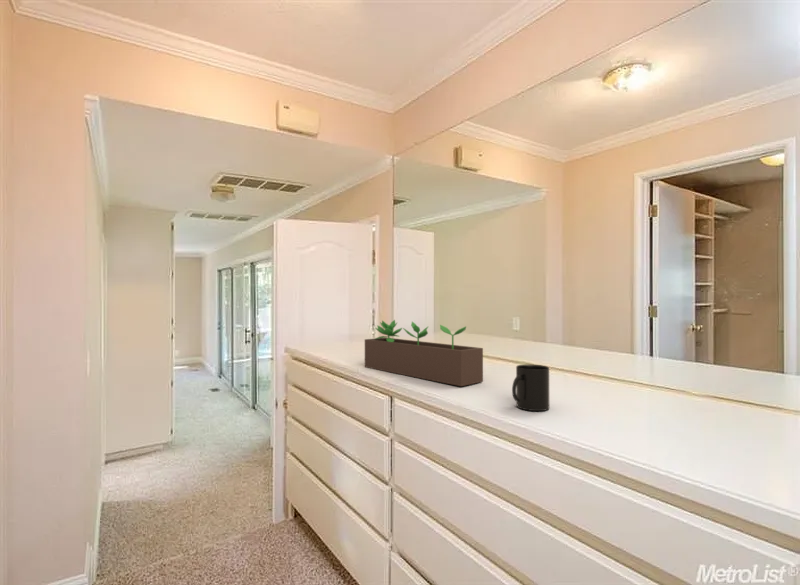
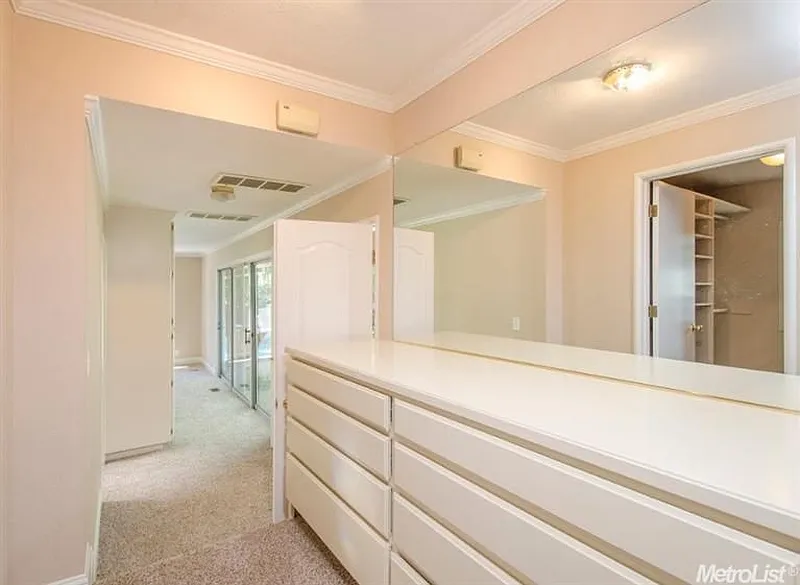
- succulent planter (418, 347)
- mug (528, 387)
